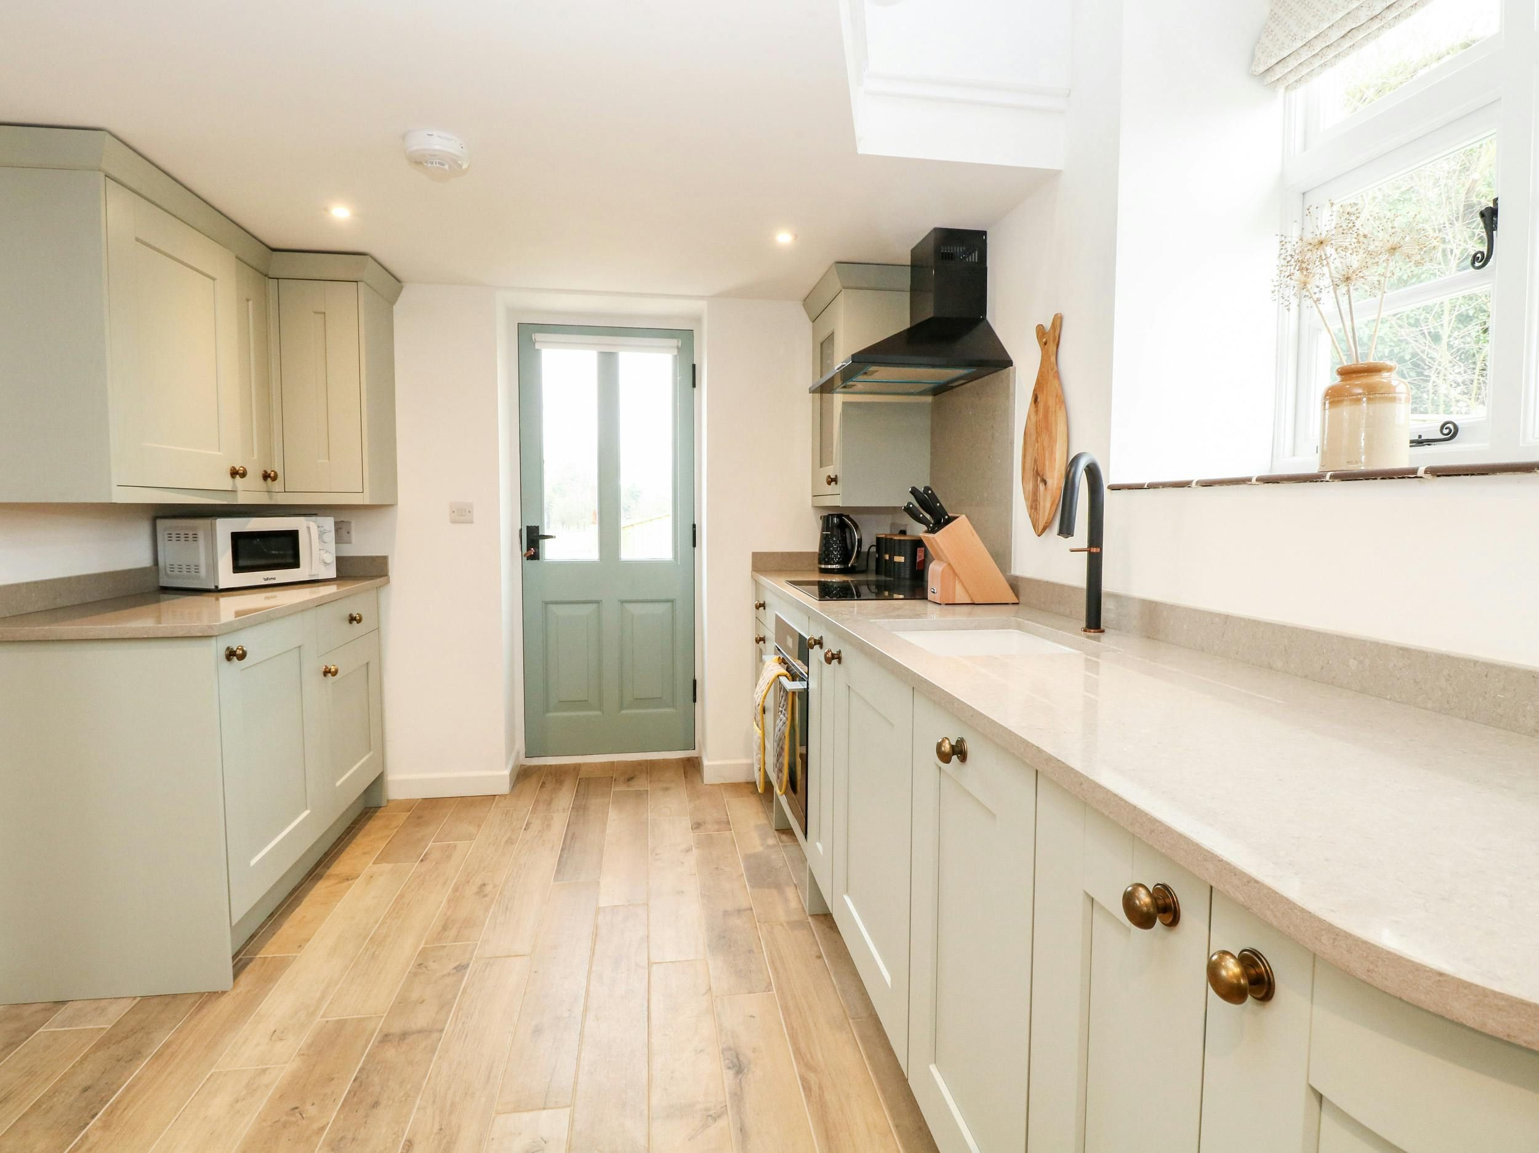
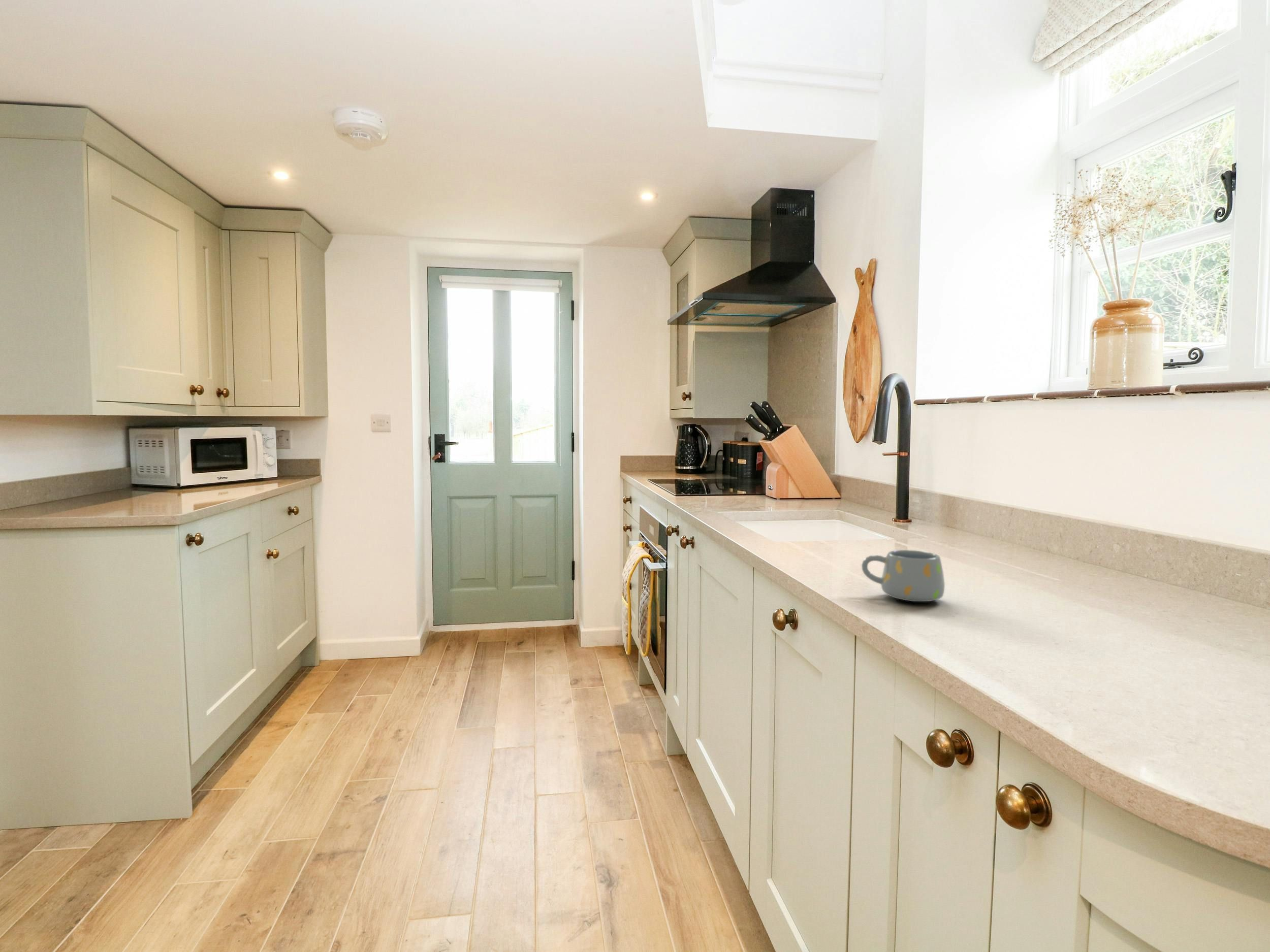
+ mug (902, 575)
